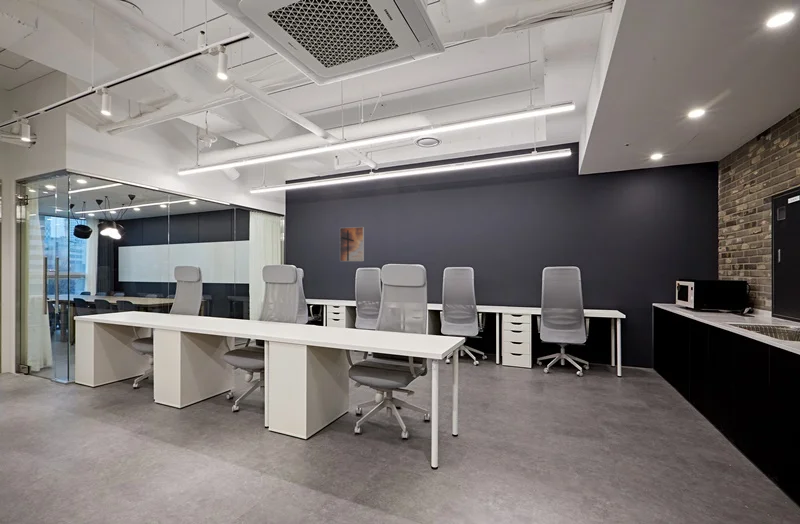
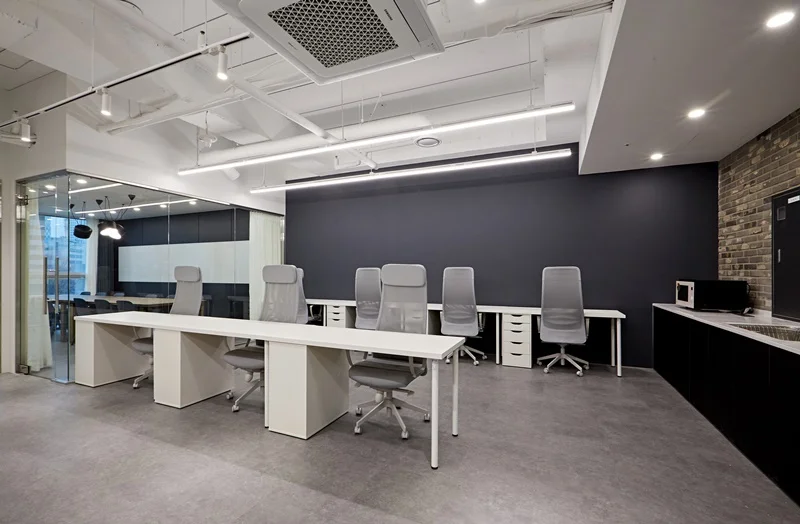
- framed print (351, 244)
